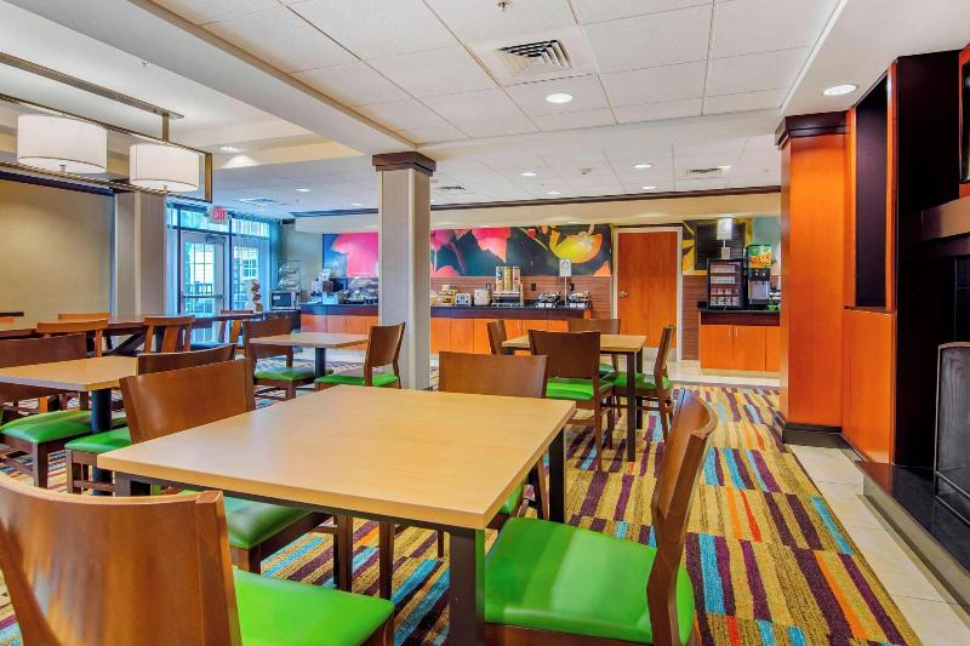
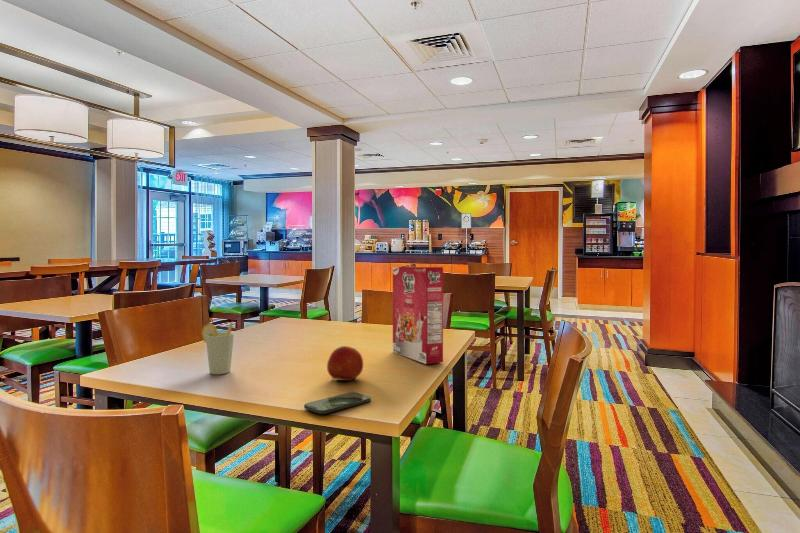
+ fruit (345, 362)
+ smartphone (338, 402)
+ cup (217, 346)
+ cereal box (416, 311)
